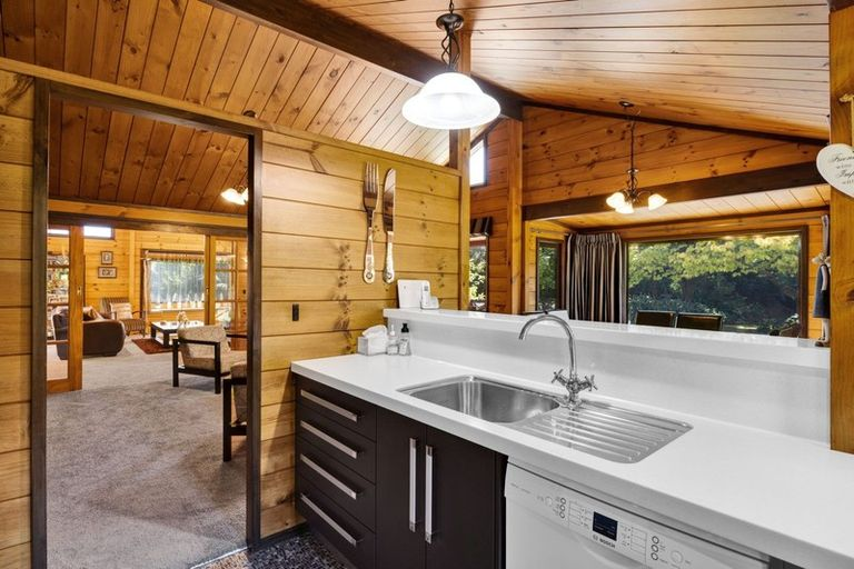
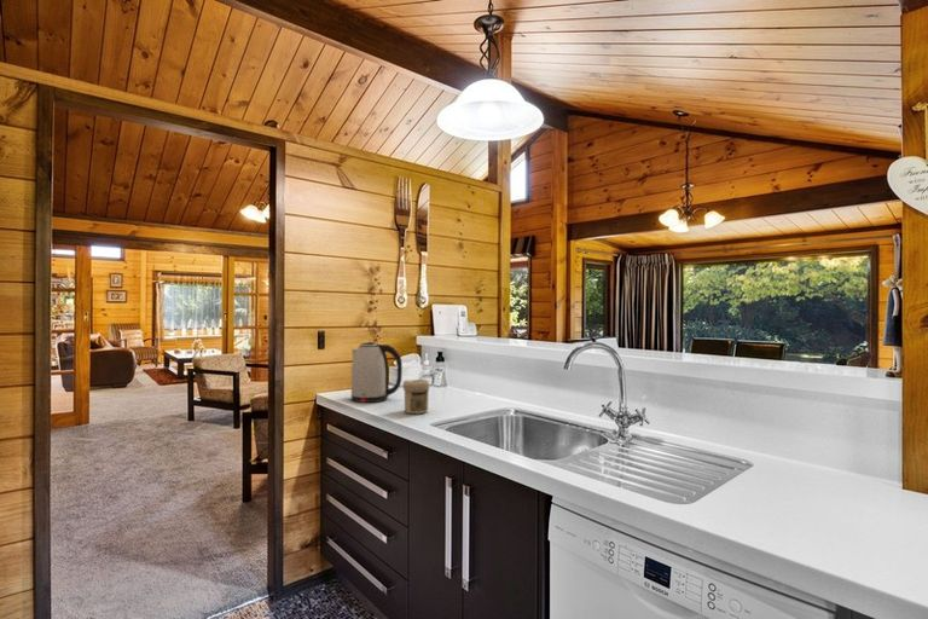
+ jar (416, 395)
+ kettle (376, 370)
